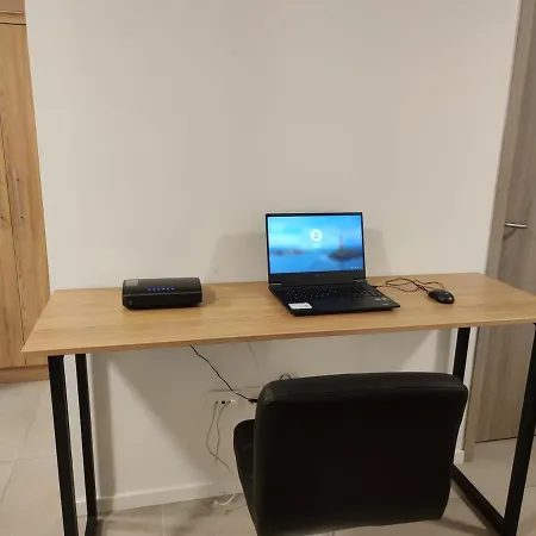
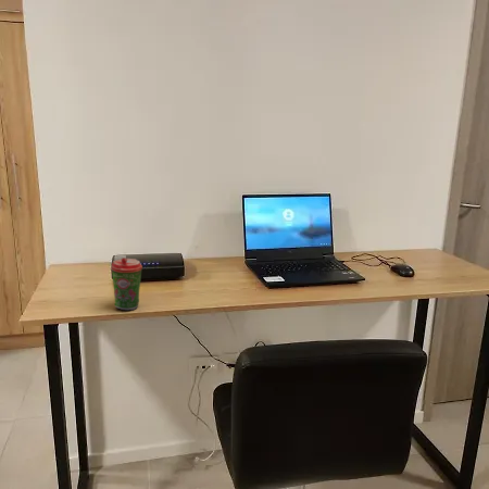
+ coffee cup (127, 280)
